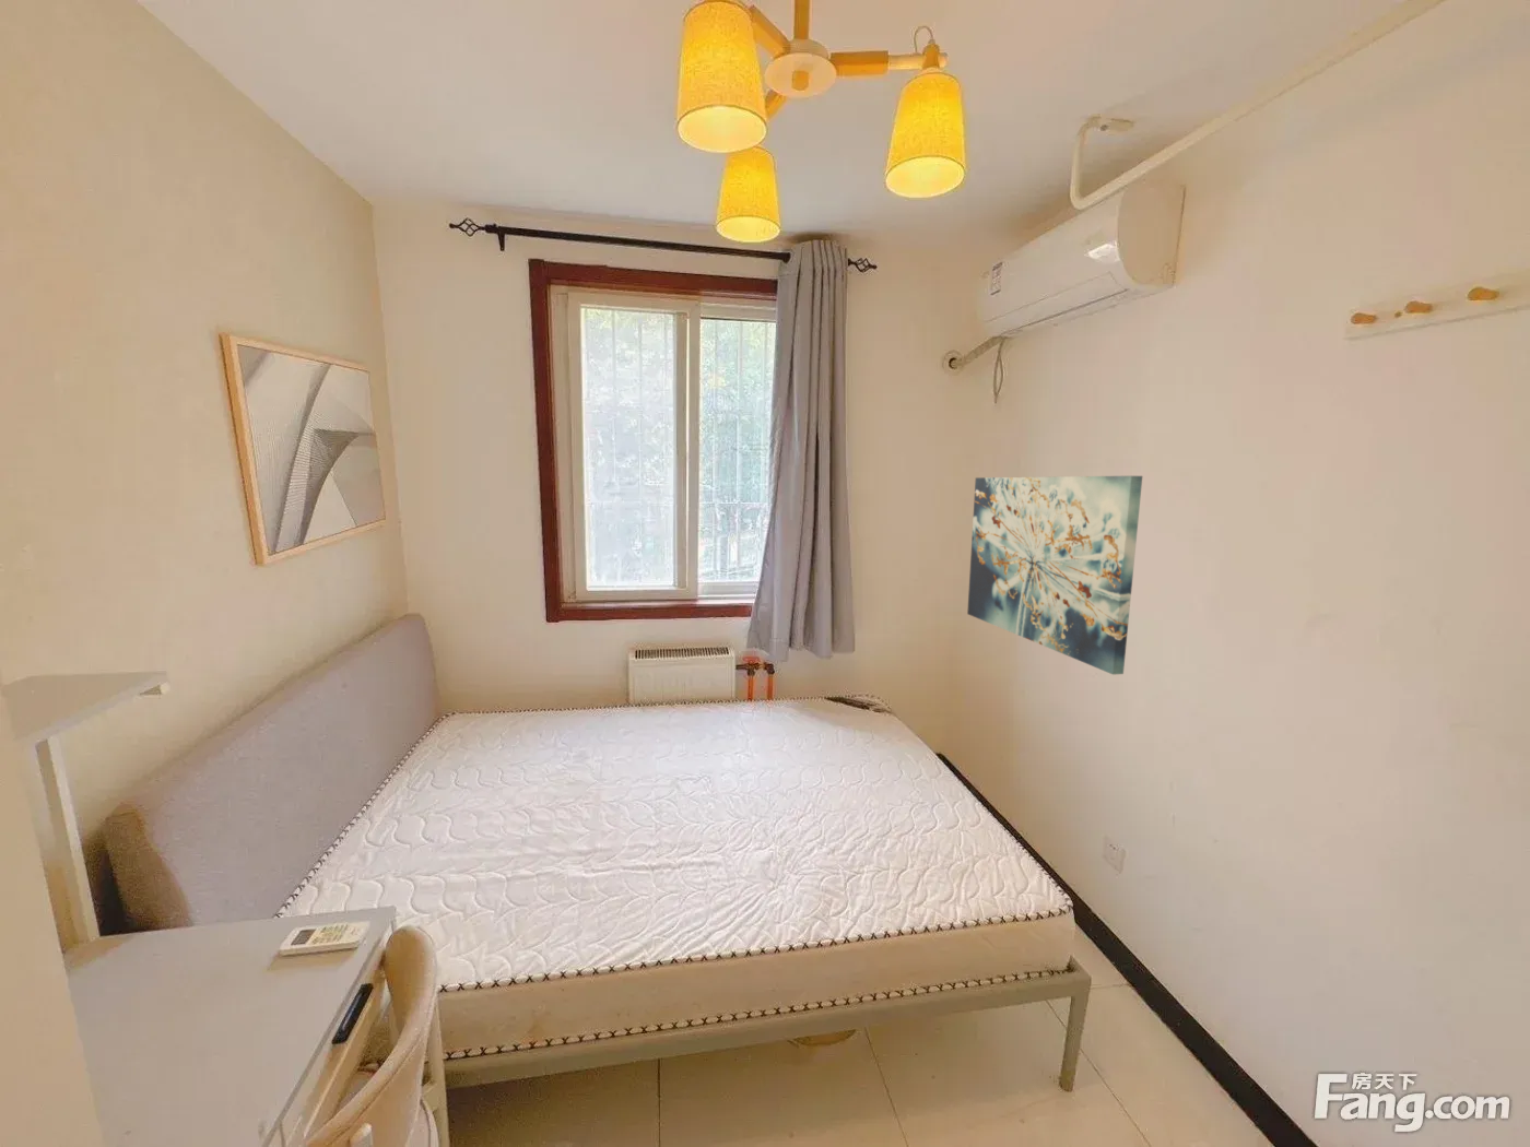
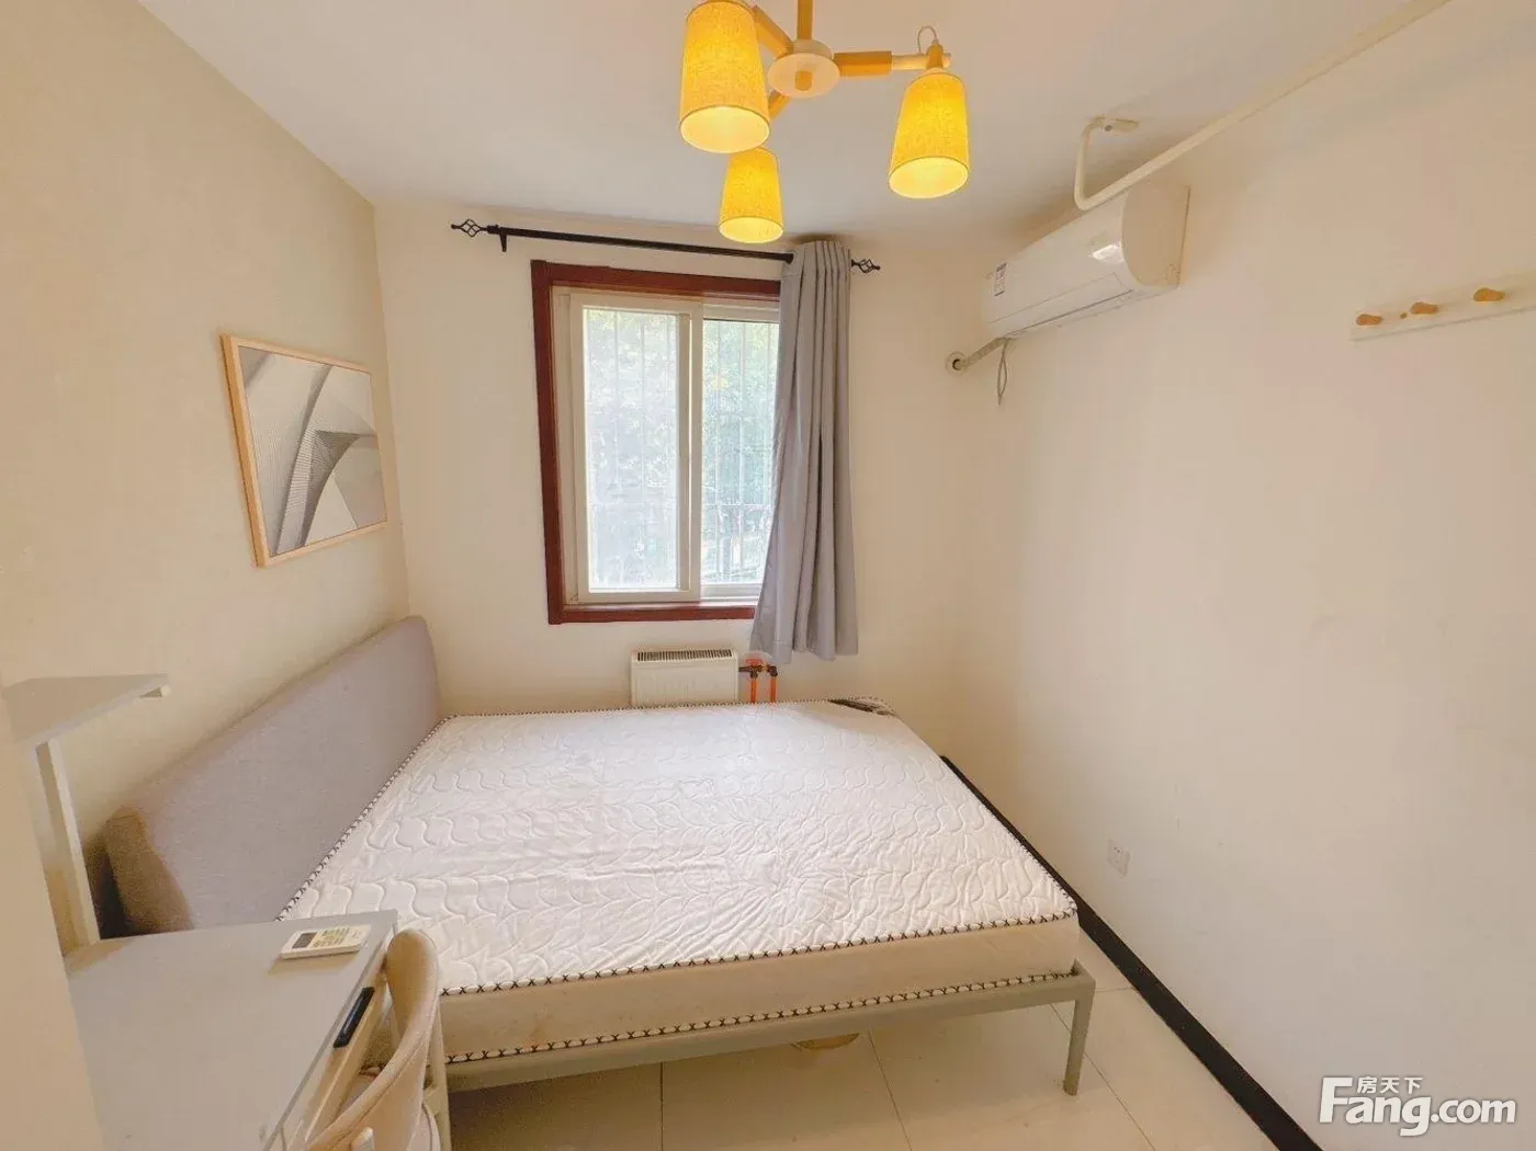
- wall art (1036, 559)
